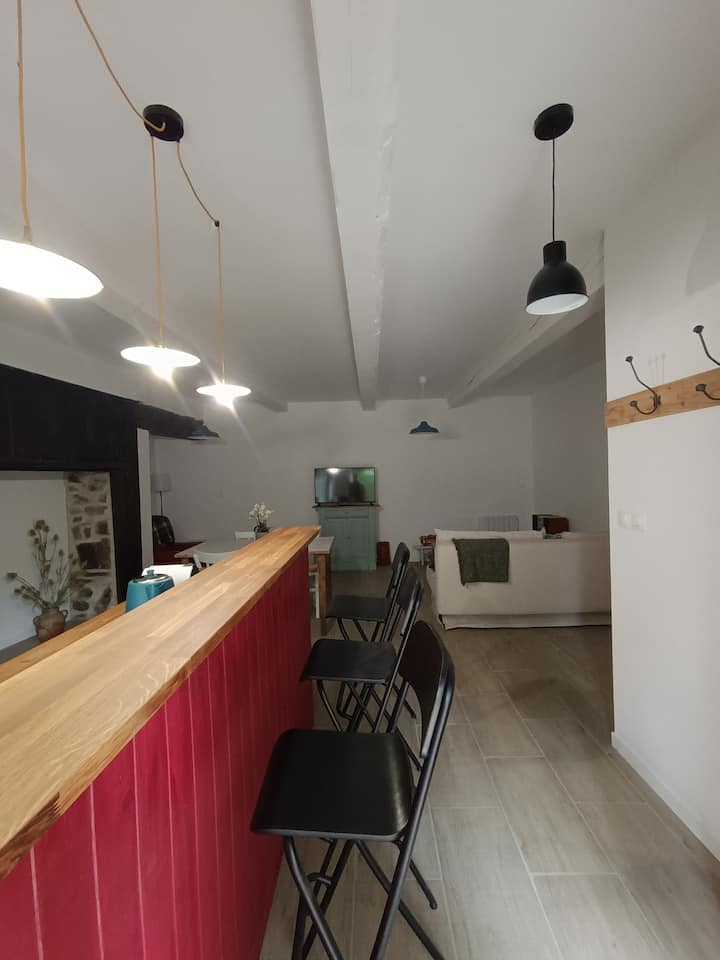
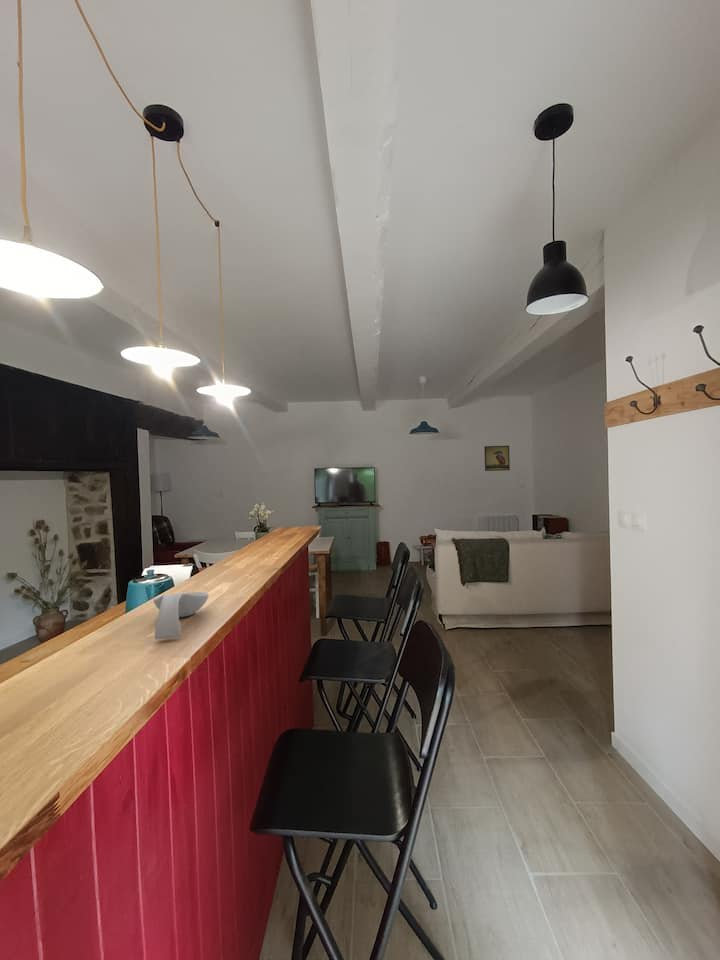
+ spoon rest (177, 604)
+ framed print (497, 458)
